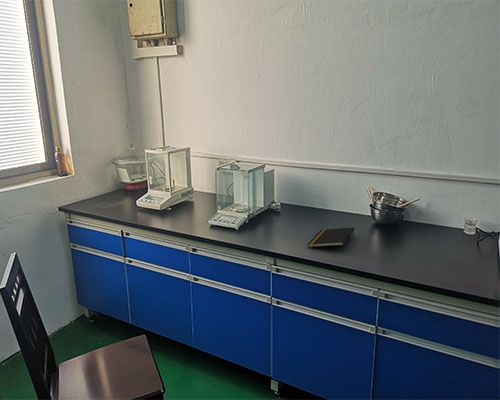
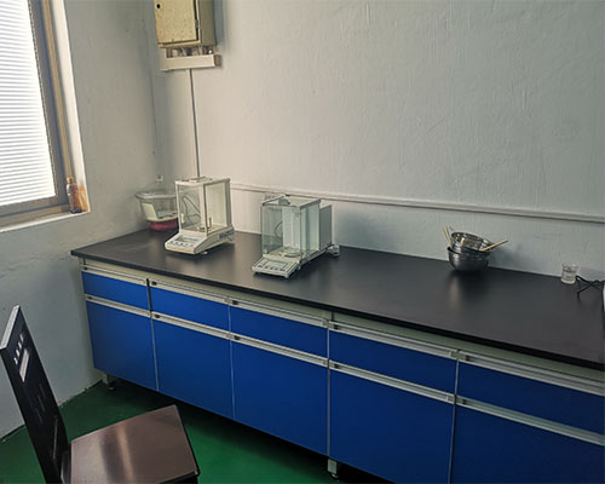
- notepad (331, 236)
